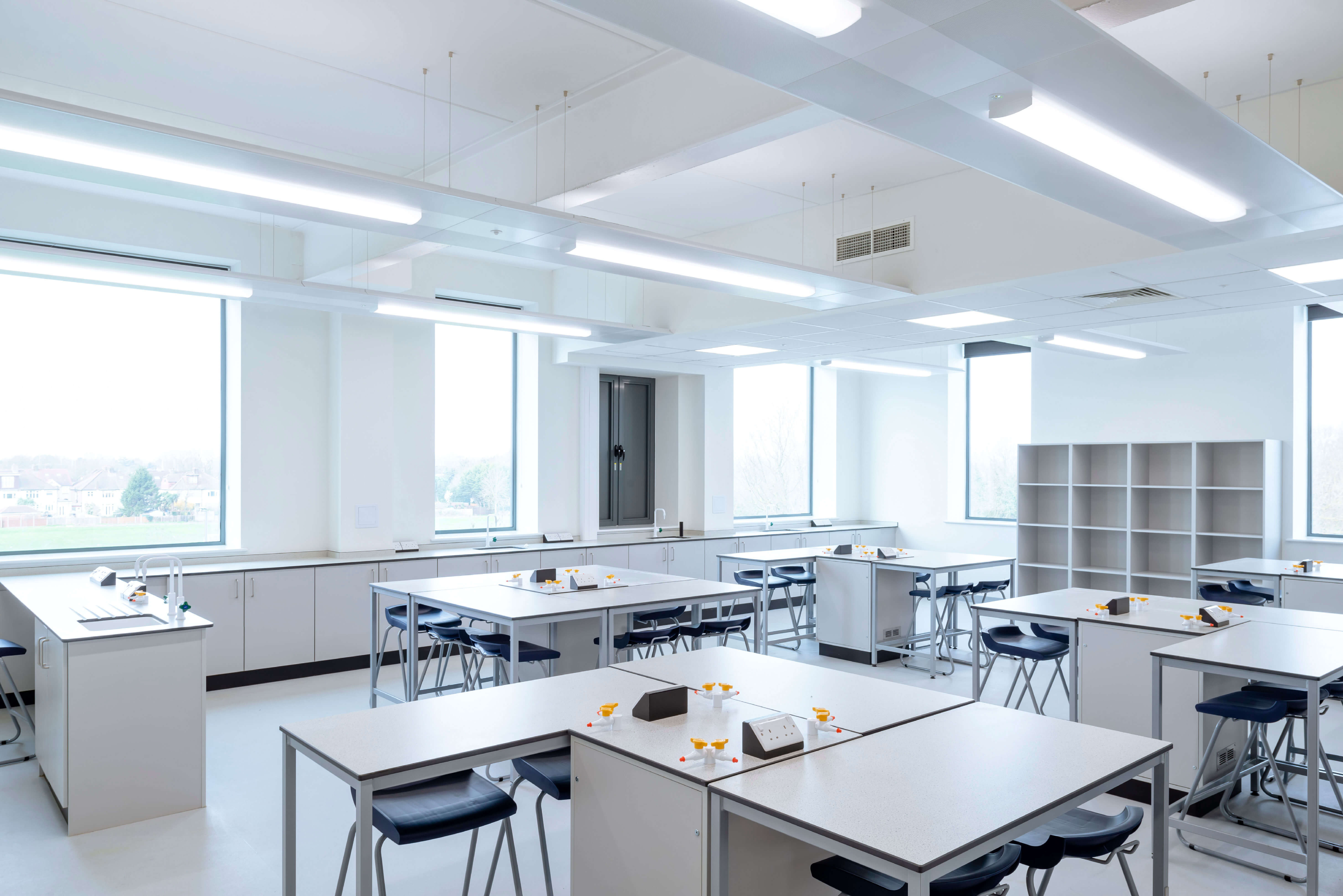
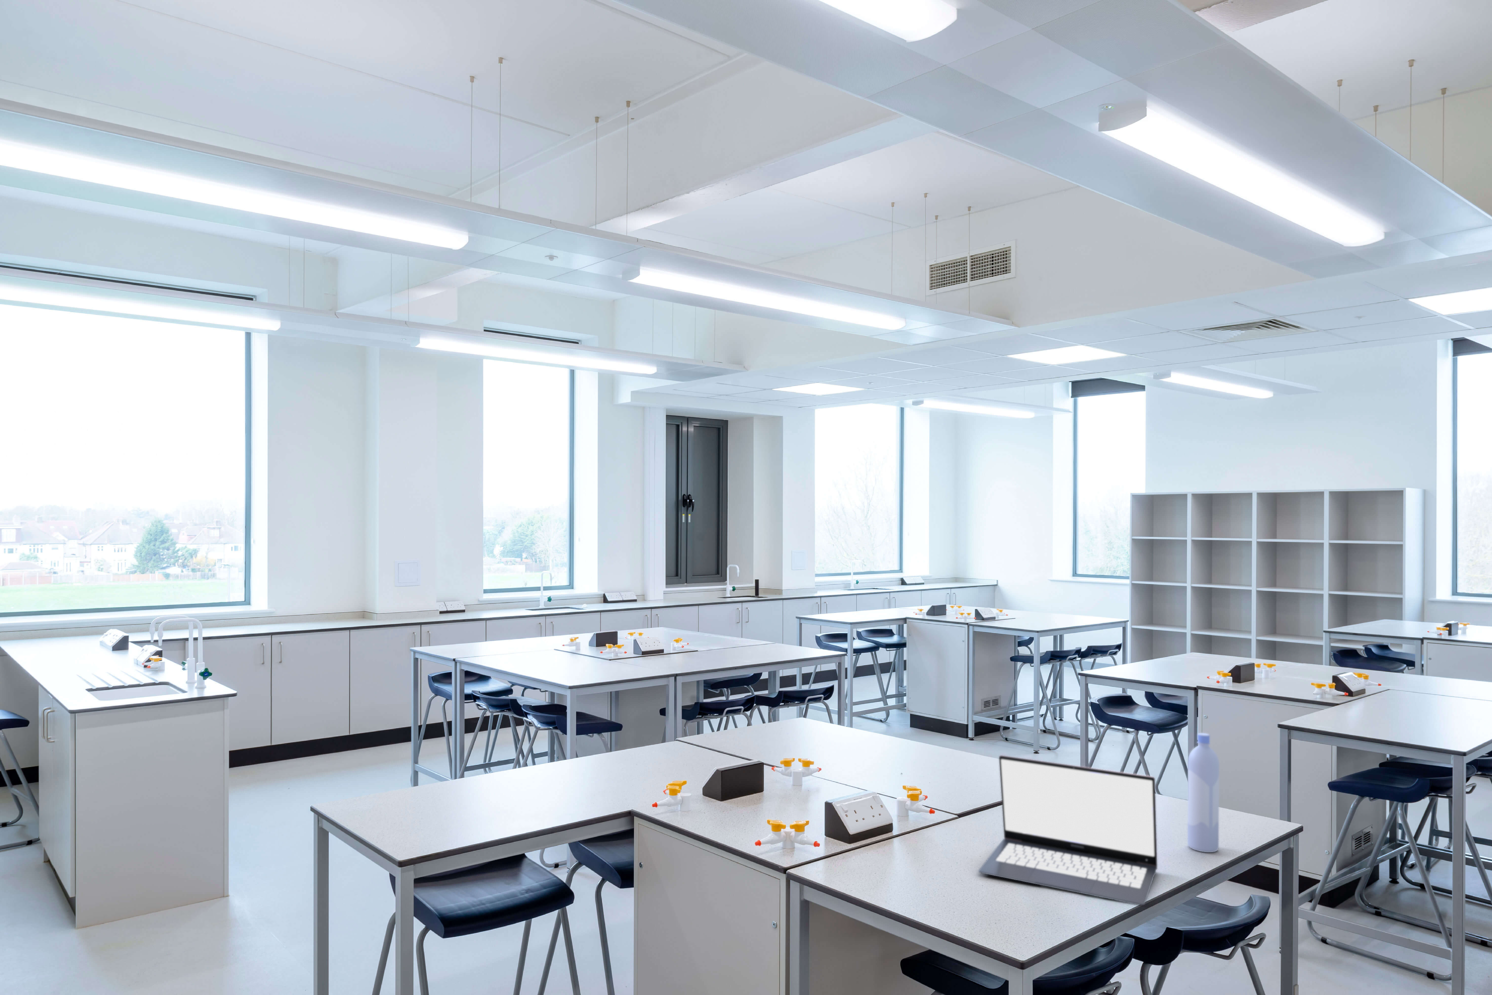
+ laptop (1069, 822)
+ bottle (1203, 791)
